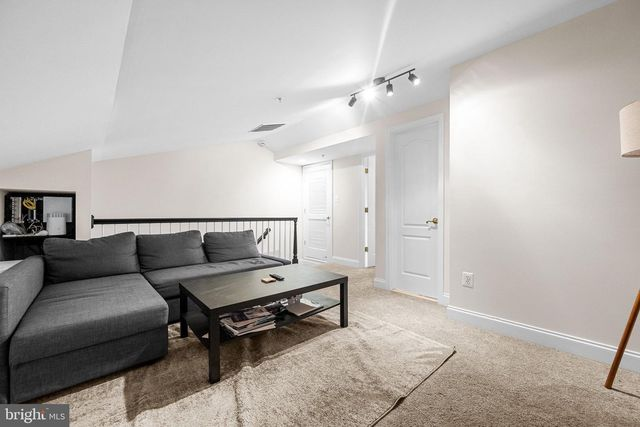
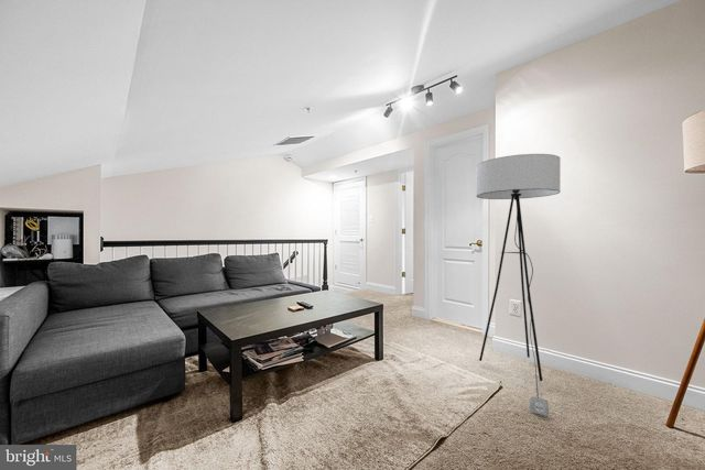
+ floor lamp (520, 266)
